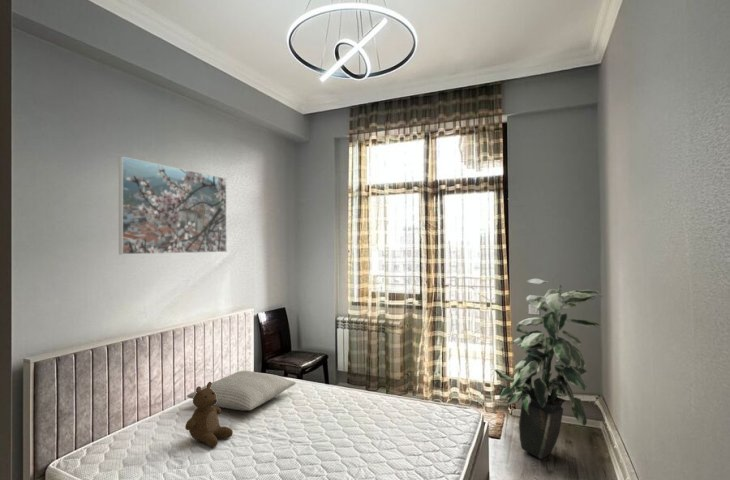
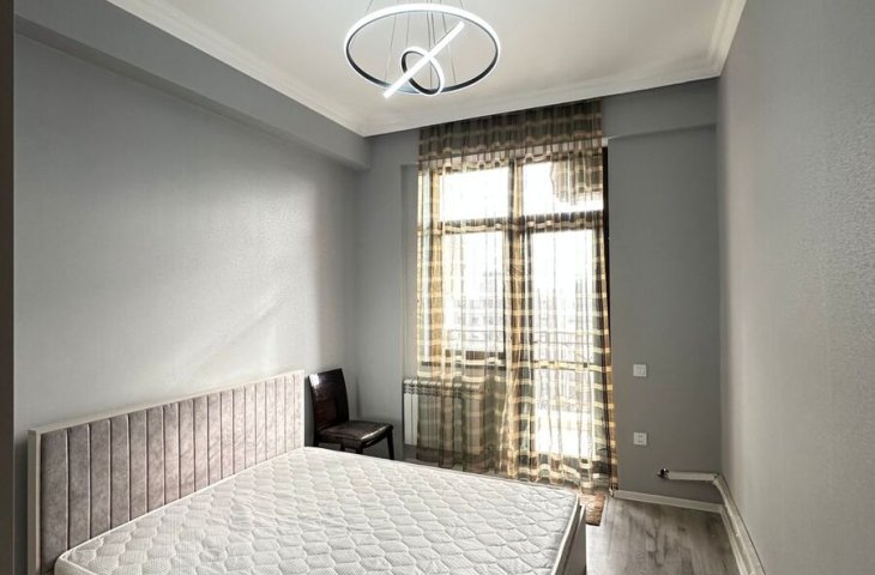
- pillow (244, 389)
- teddy bear (210, 412)
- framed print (180, 211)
- indoor plant (546, 366)
